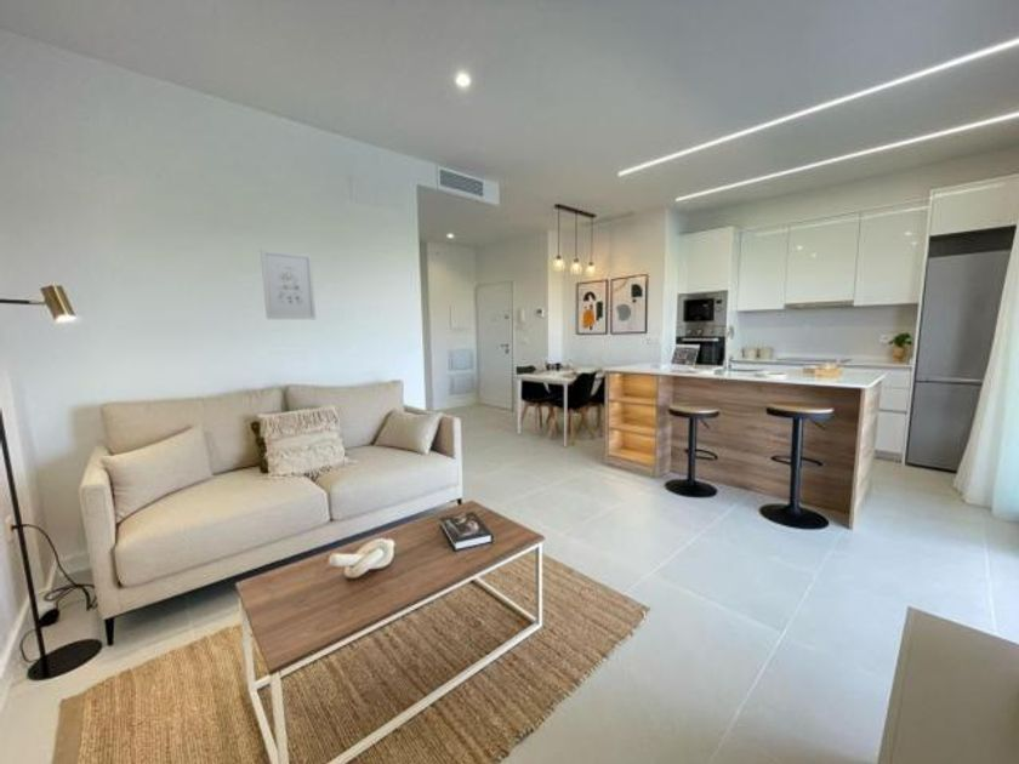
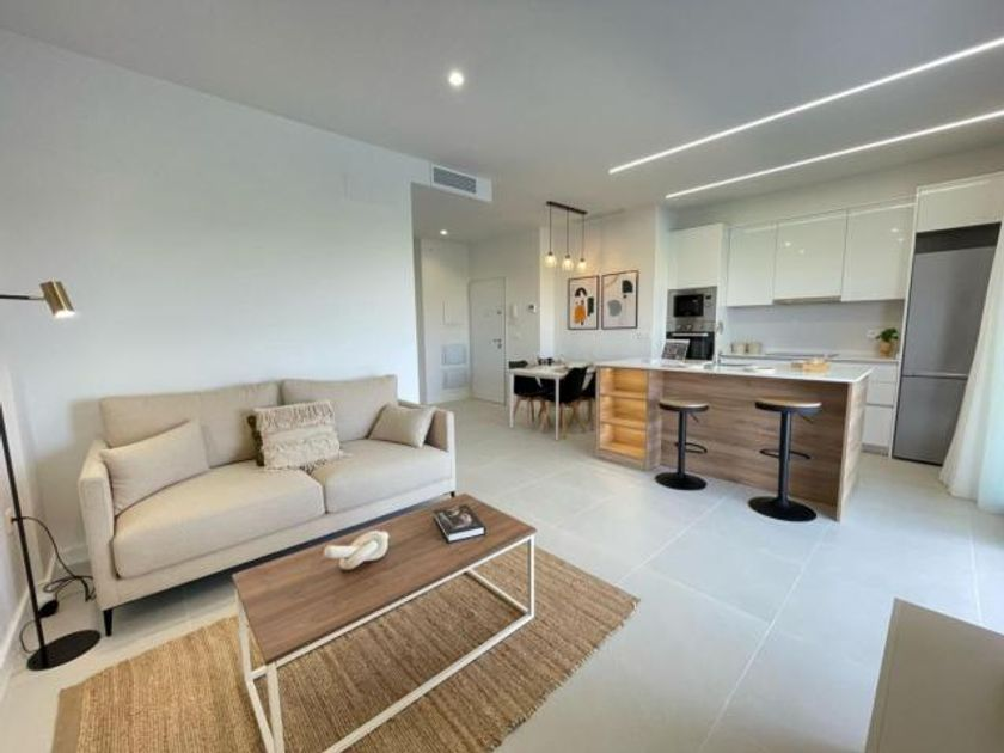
- wall art (289, 285)
